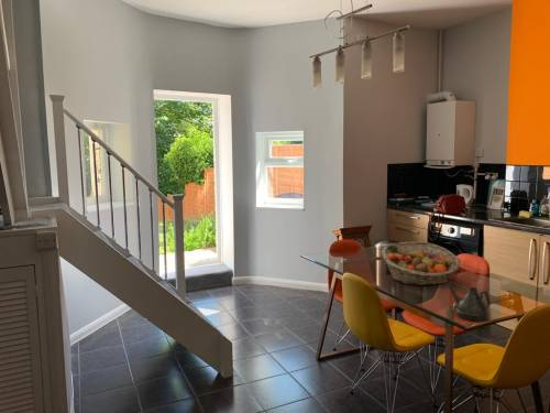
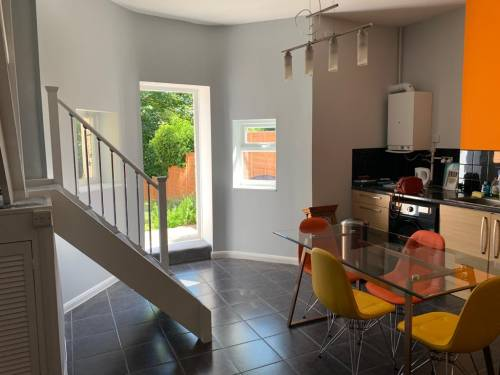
- teapot (466, 301)
- fruit basket (419, 262)
